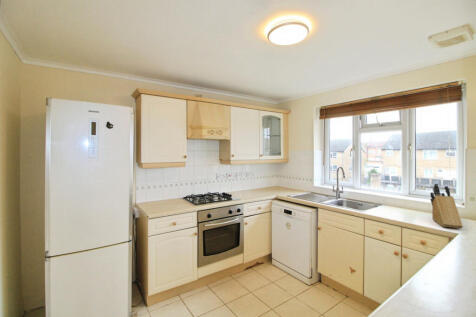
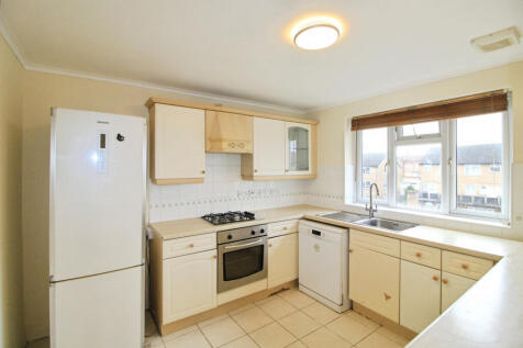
- knife block (444, 204)
